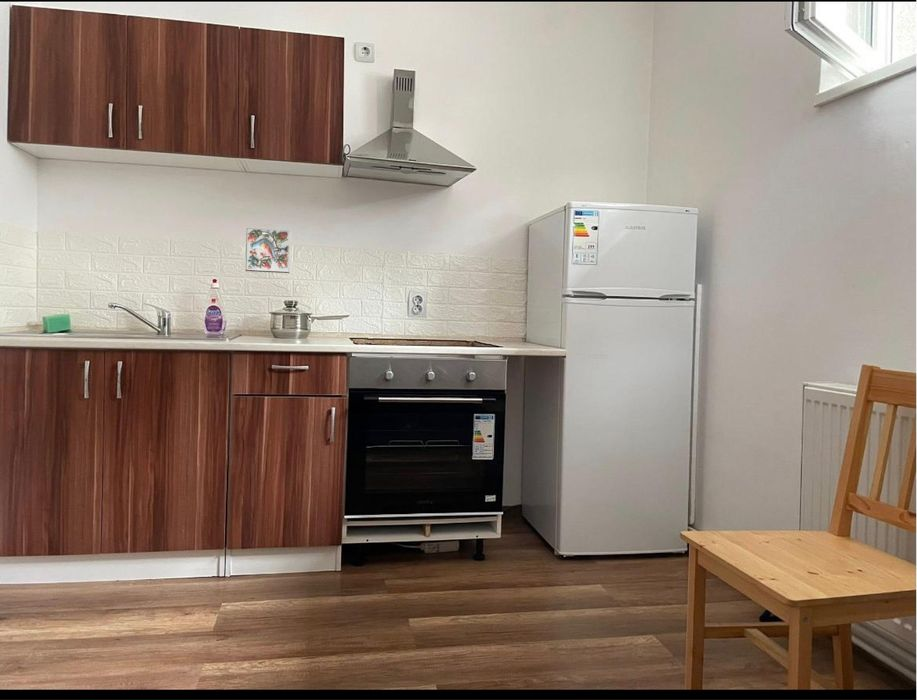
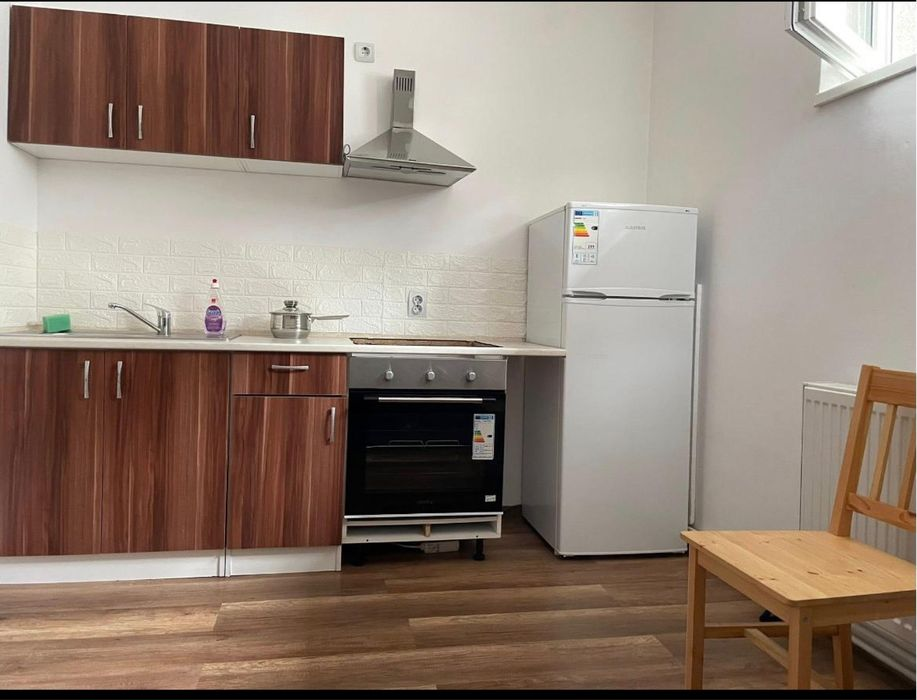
- decorative tile (268, 250)
